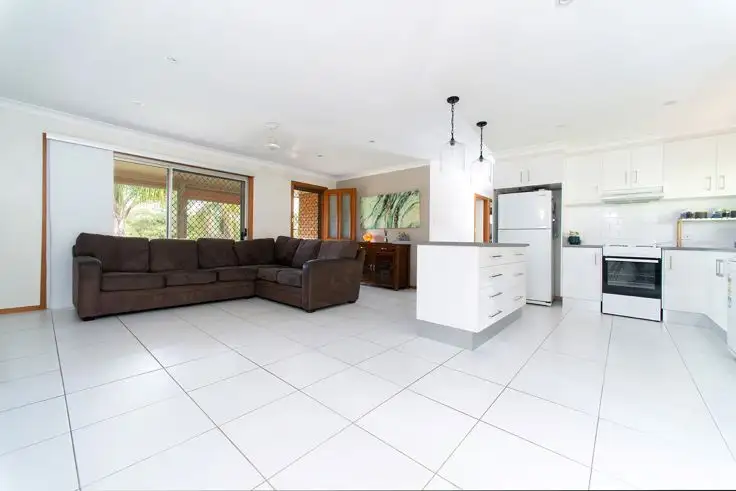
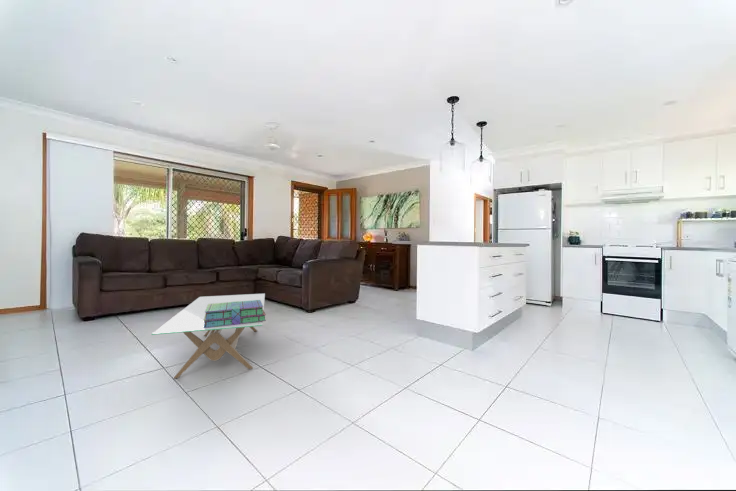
+ coffee table (224, 328)
+ stack of books (235, 311)
